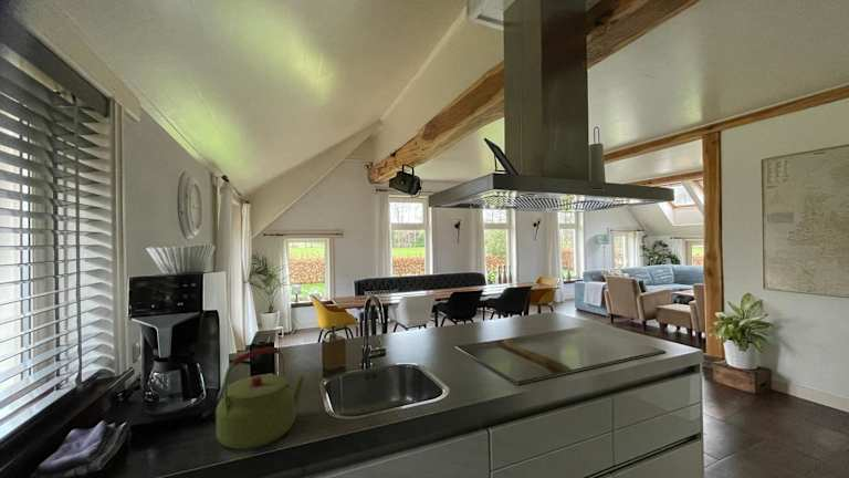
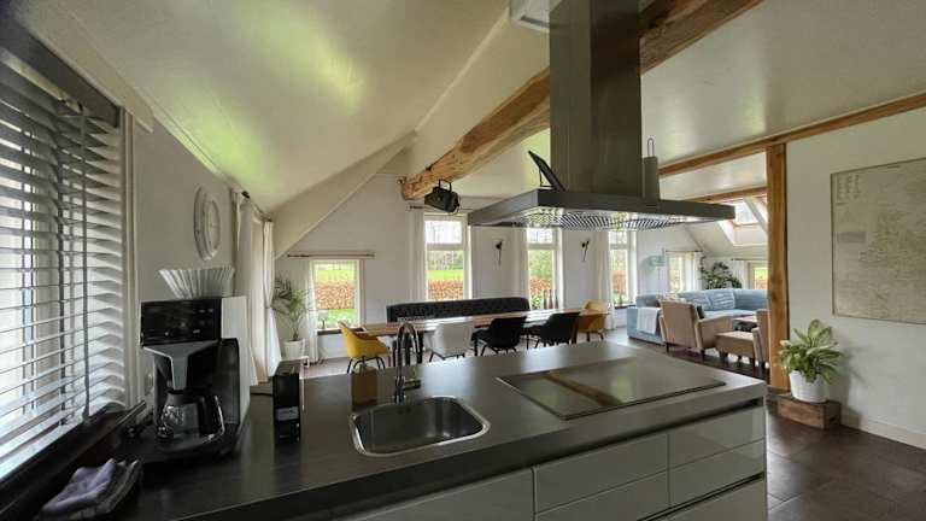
- kettle (266, 387)
